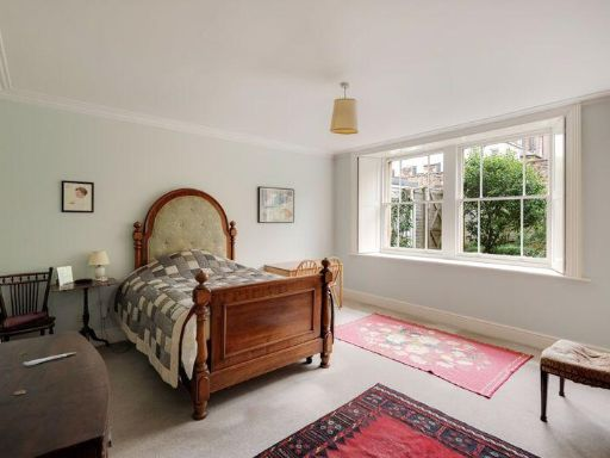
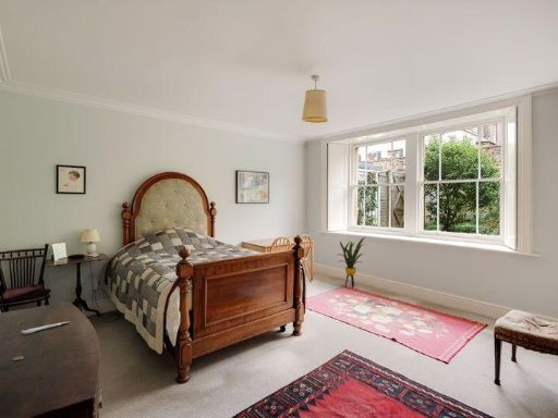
+ house plant (353, 261)
